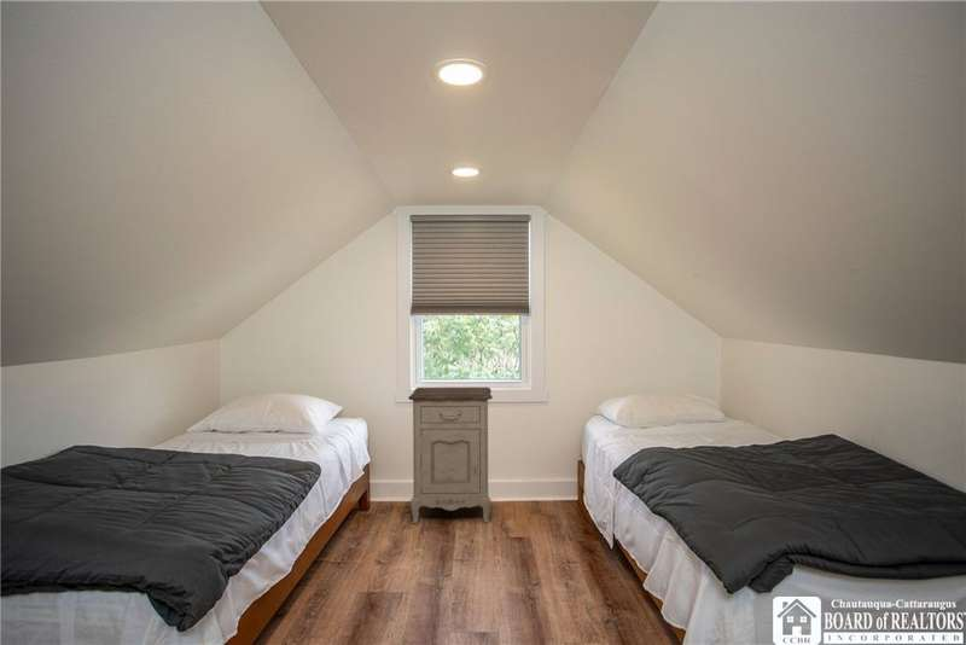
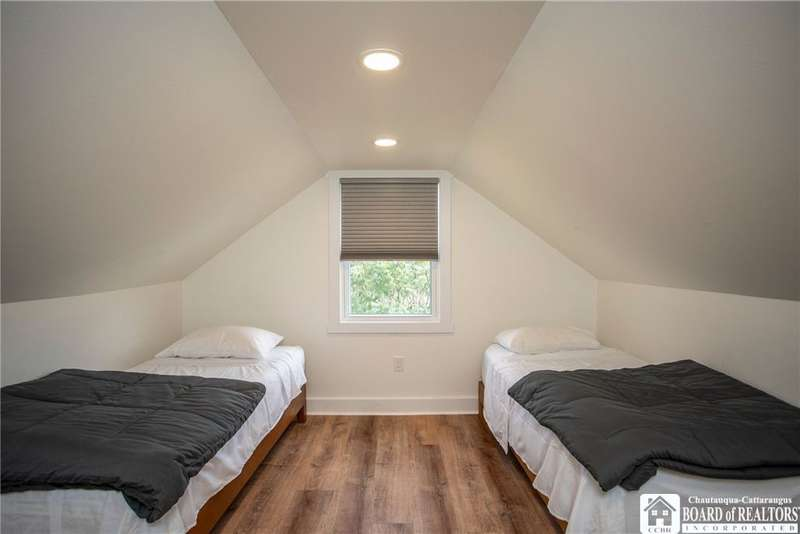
- nightstand (452, 452)
